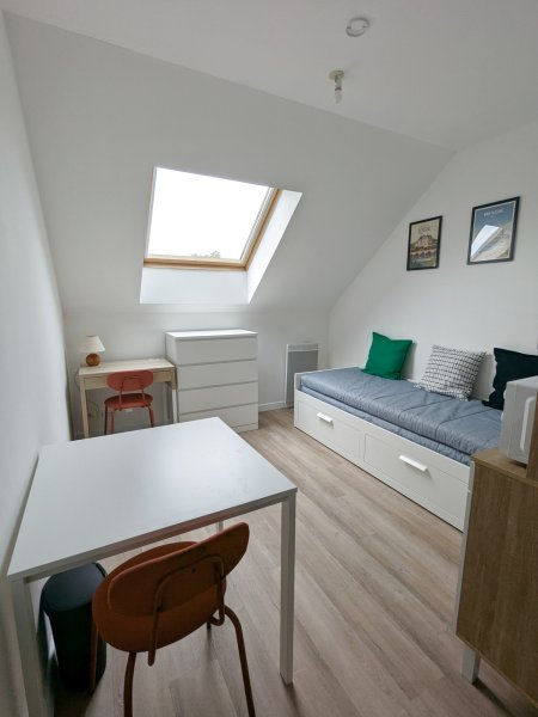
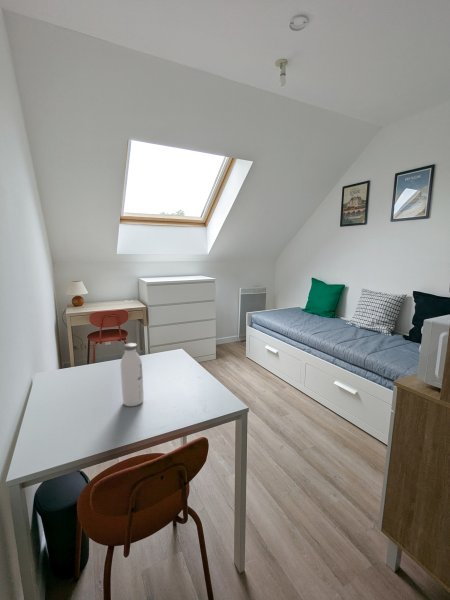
+ water bottle (131, 373)
